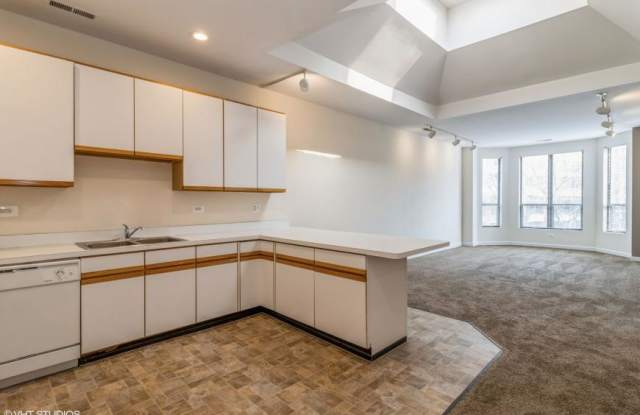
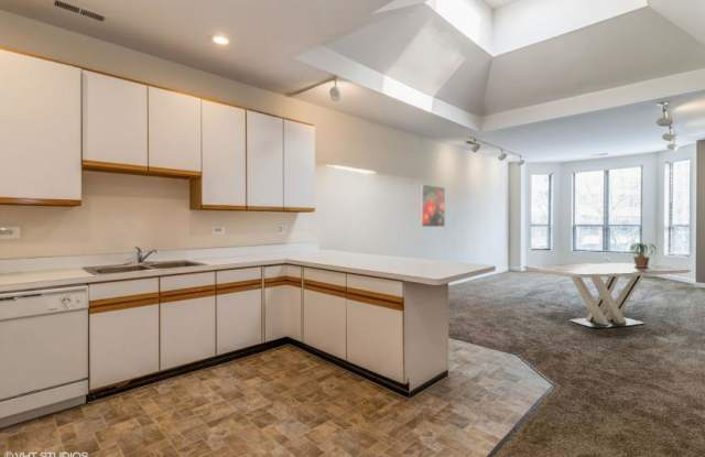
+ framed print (433, 206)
+ potted plant (643, 253)
+ dining table (604, 294)
